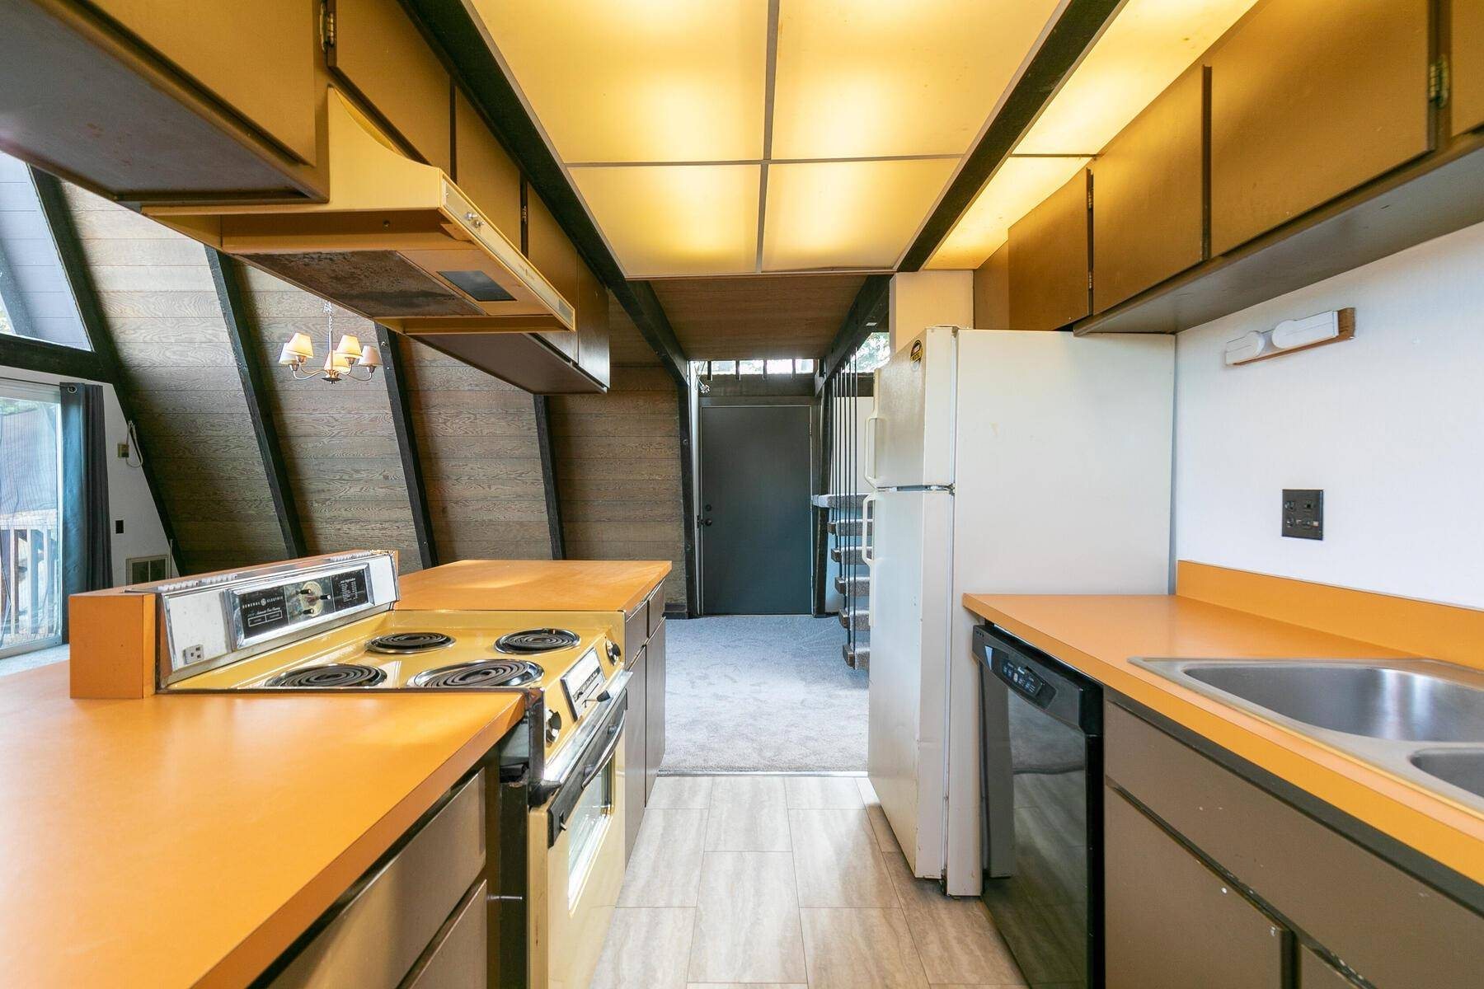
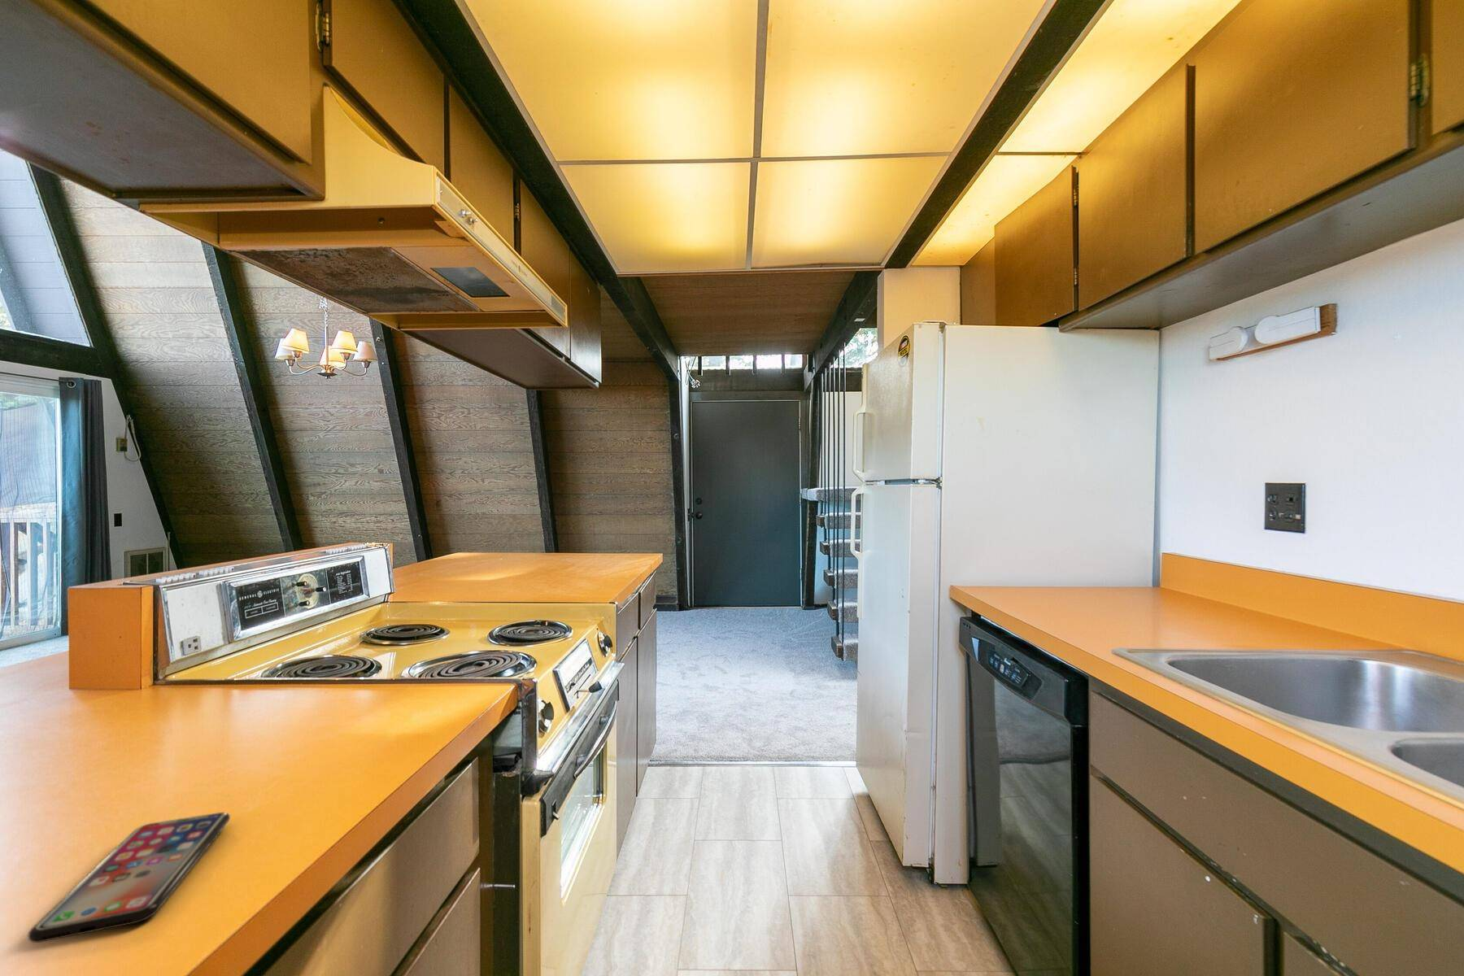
+ smartphone (144, 867)
